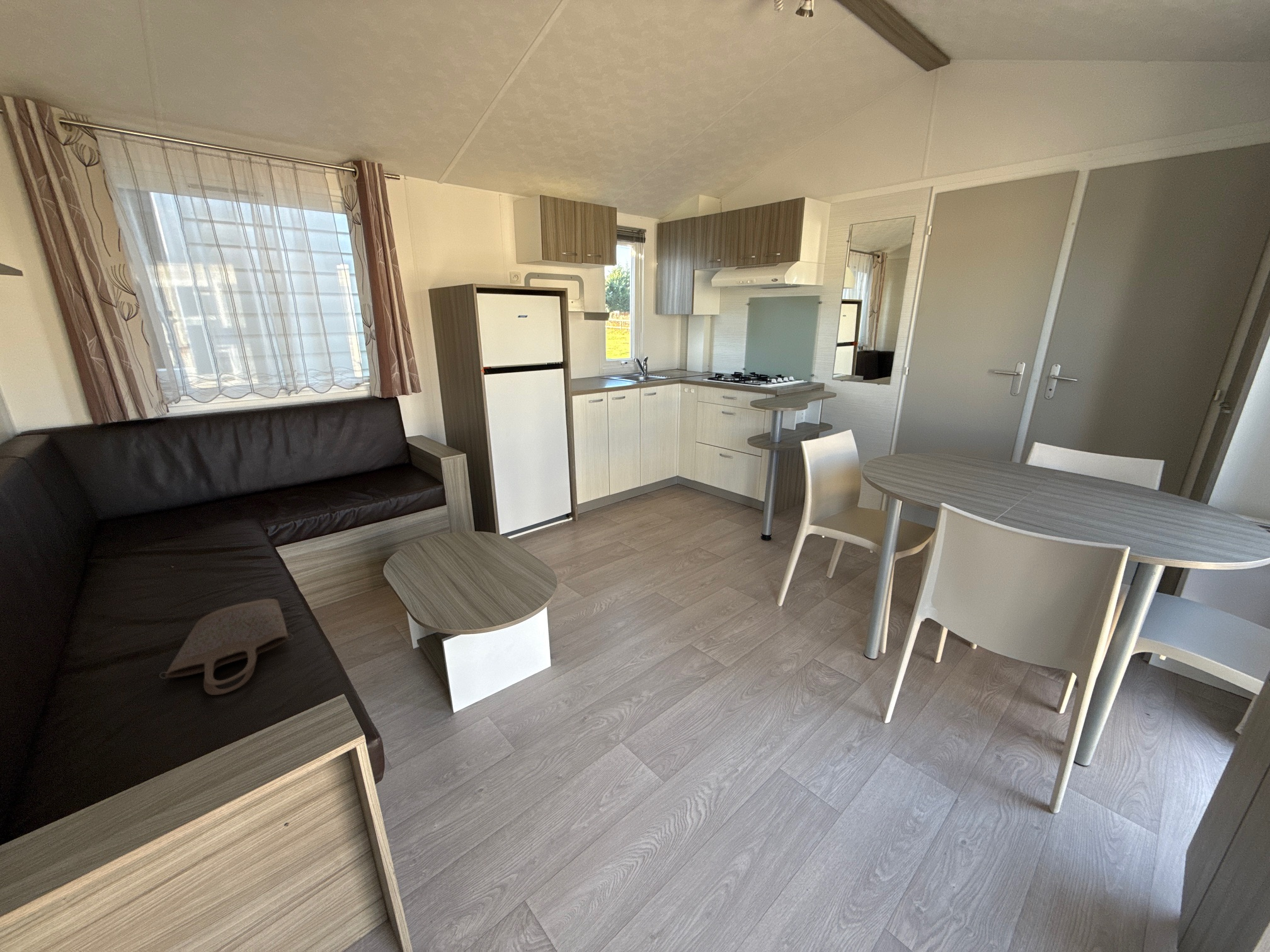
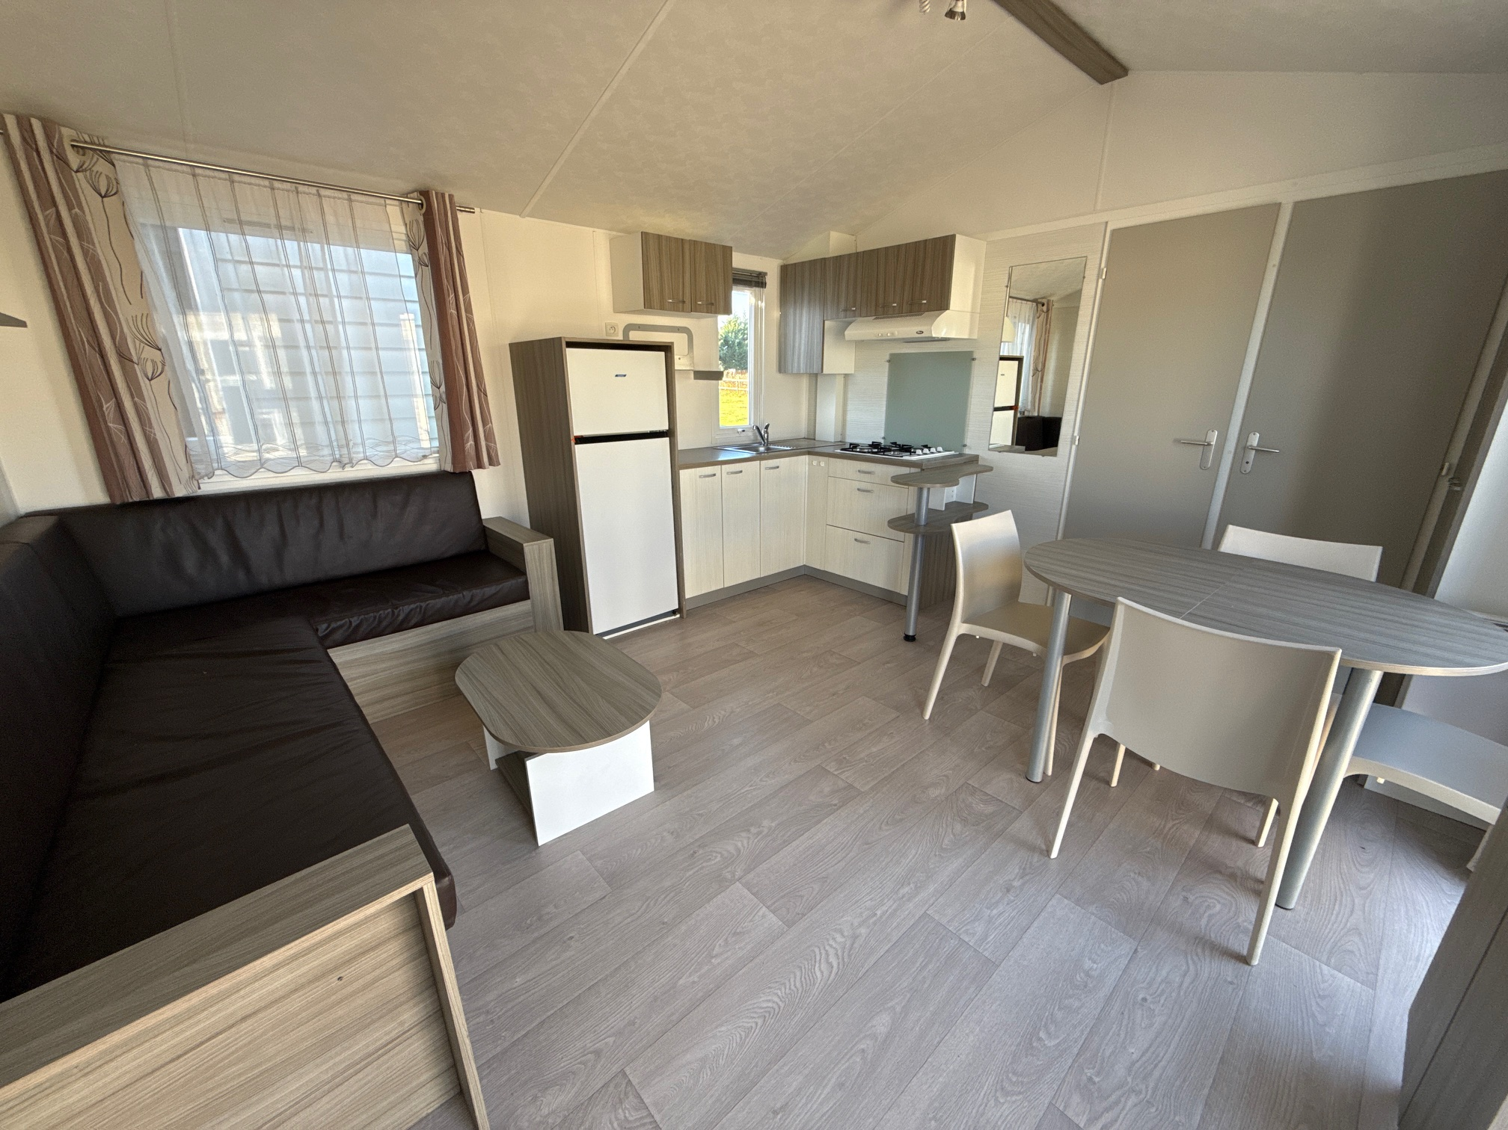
- shopping bag (231, 642)
